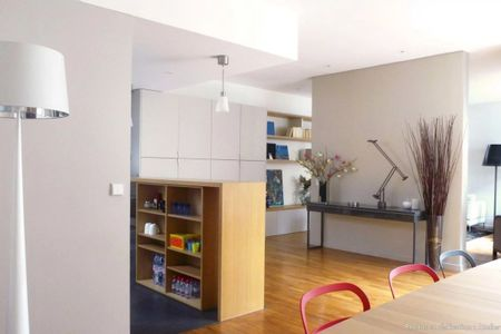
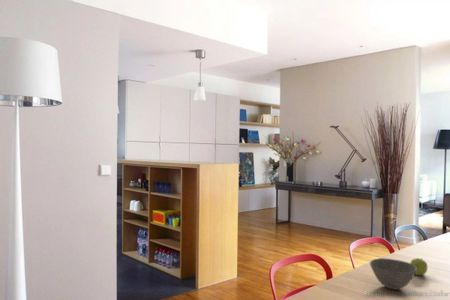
+ bowl (392, 275)
+ fruit (418, 266)
